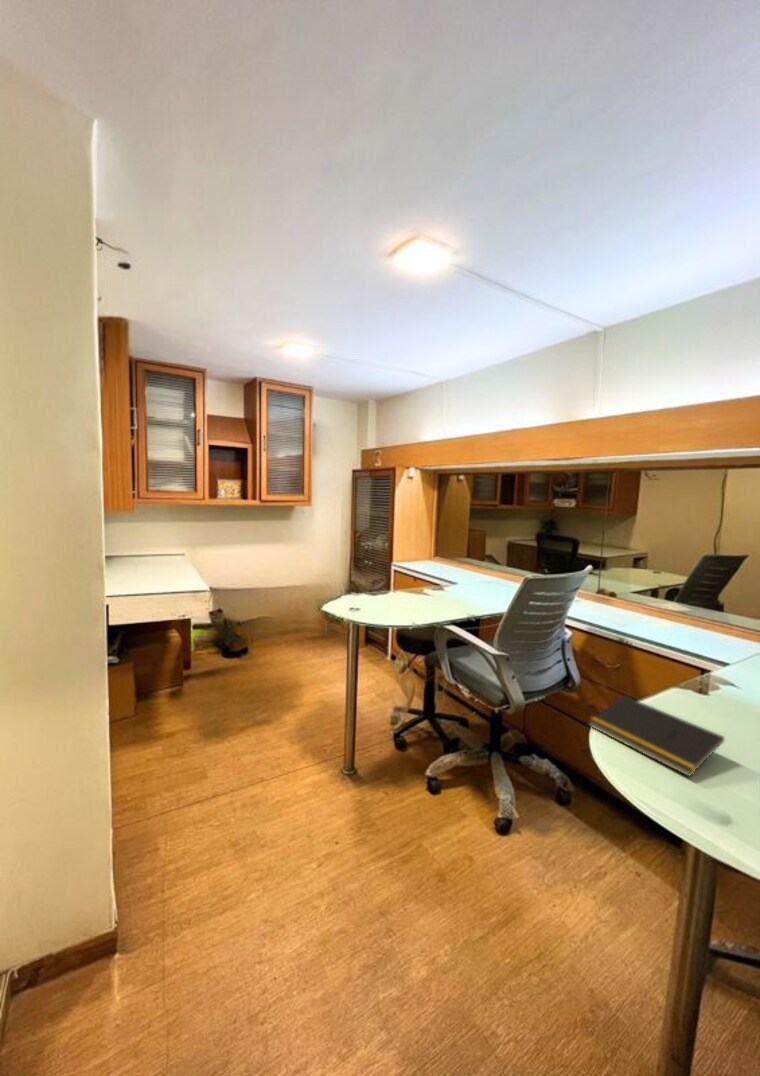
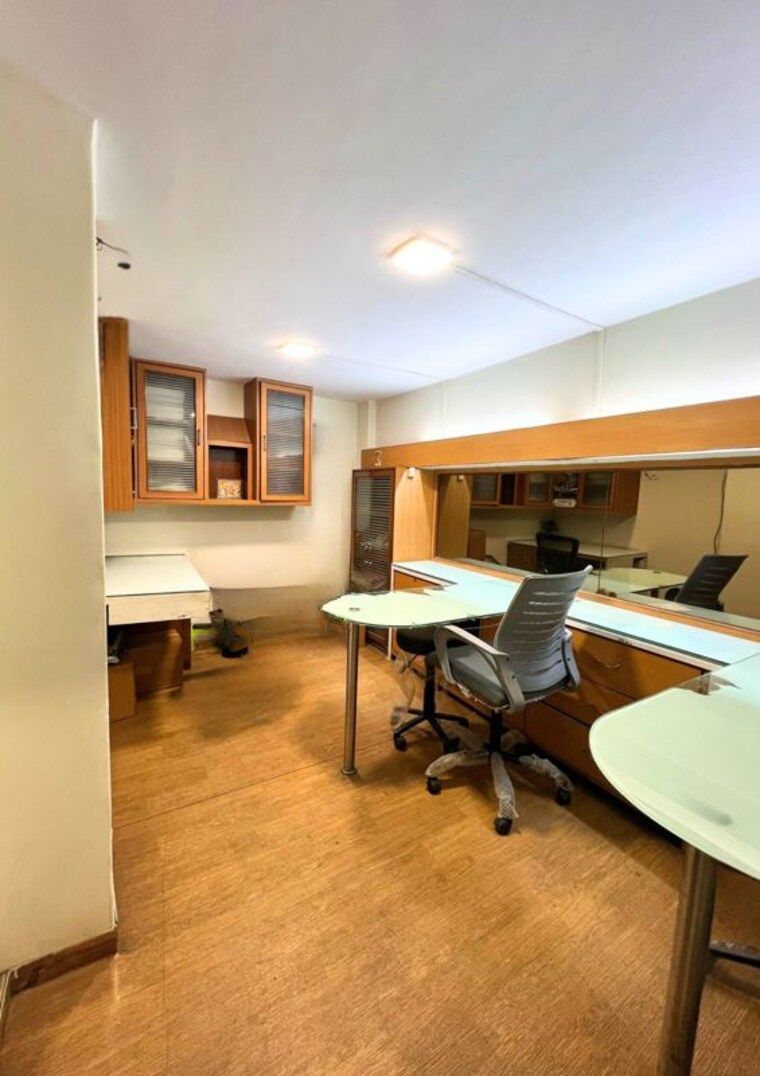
- notepad (652, 730)
